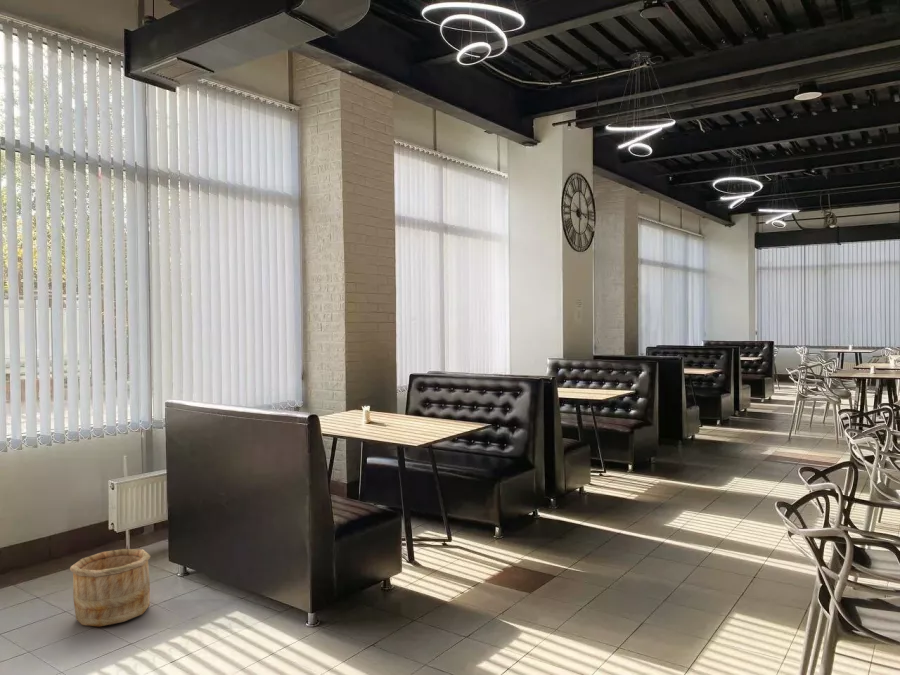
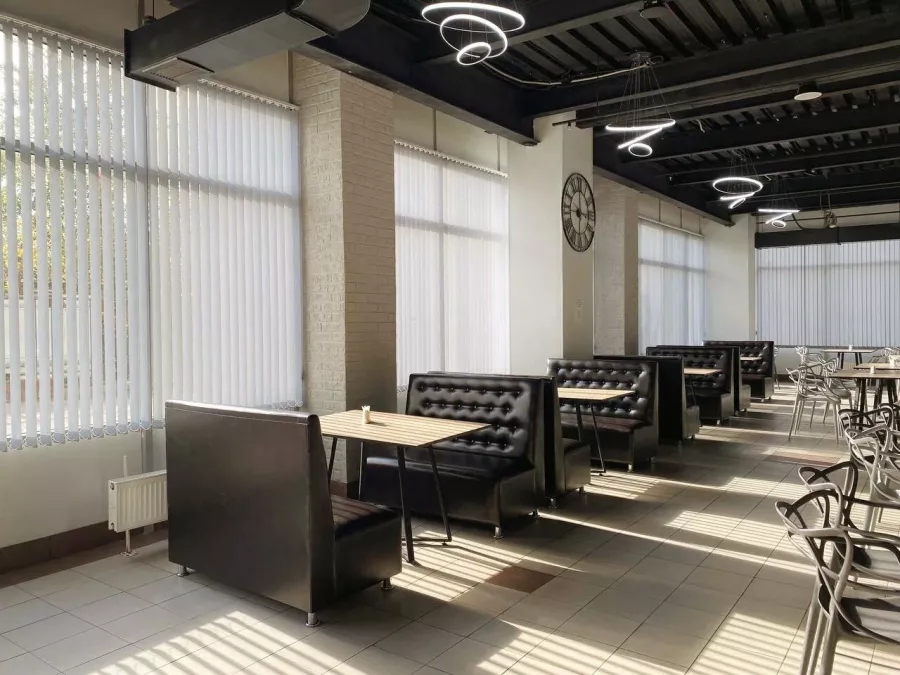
- wooden bucket (112, 586)
